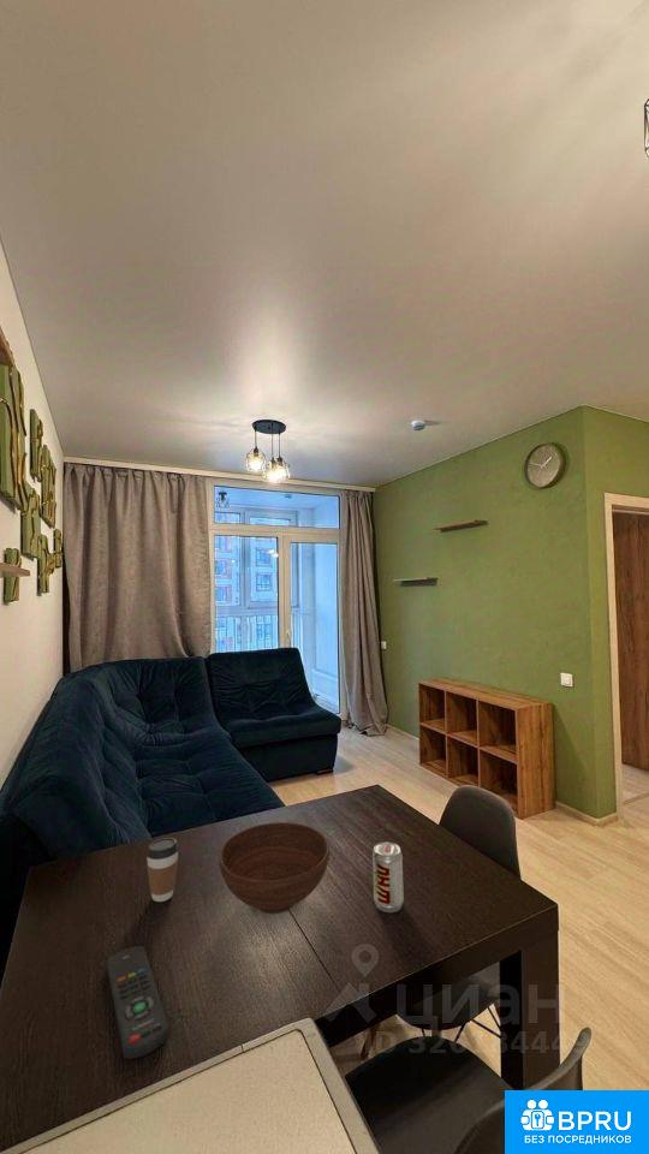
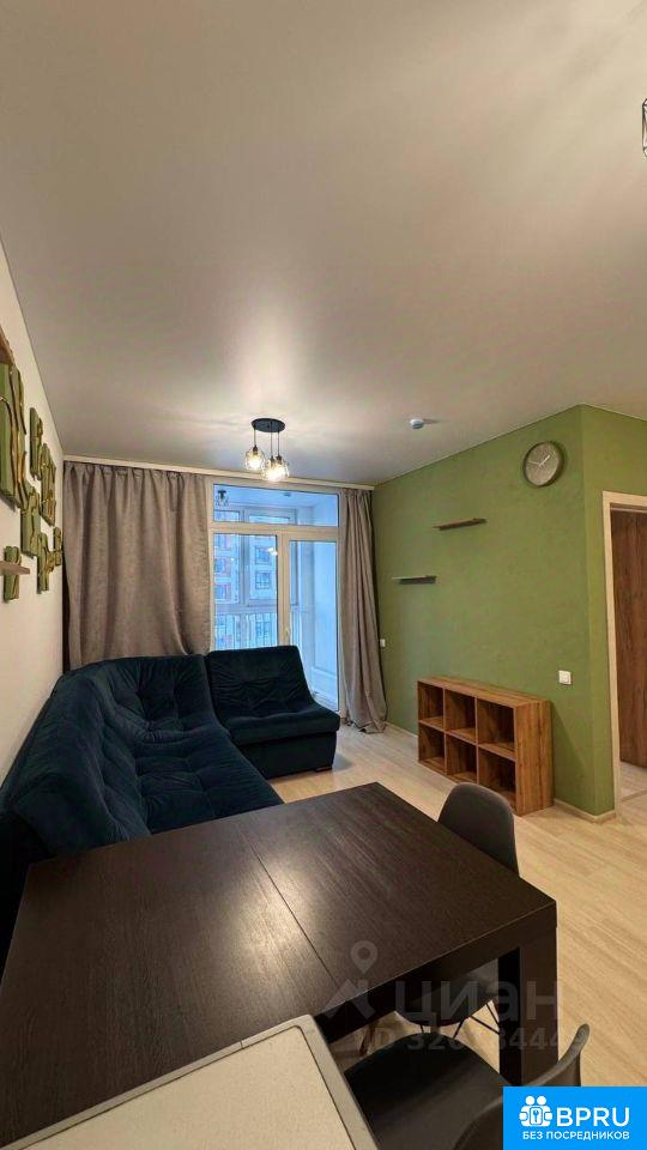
- coffee cup (162, 869)
- remote control (135, 994)
- bowl (275, 874)
- beverage can (387, 876)
